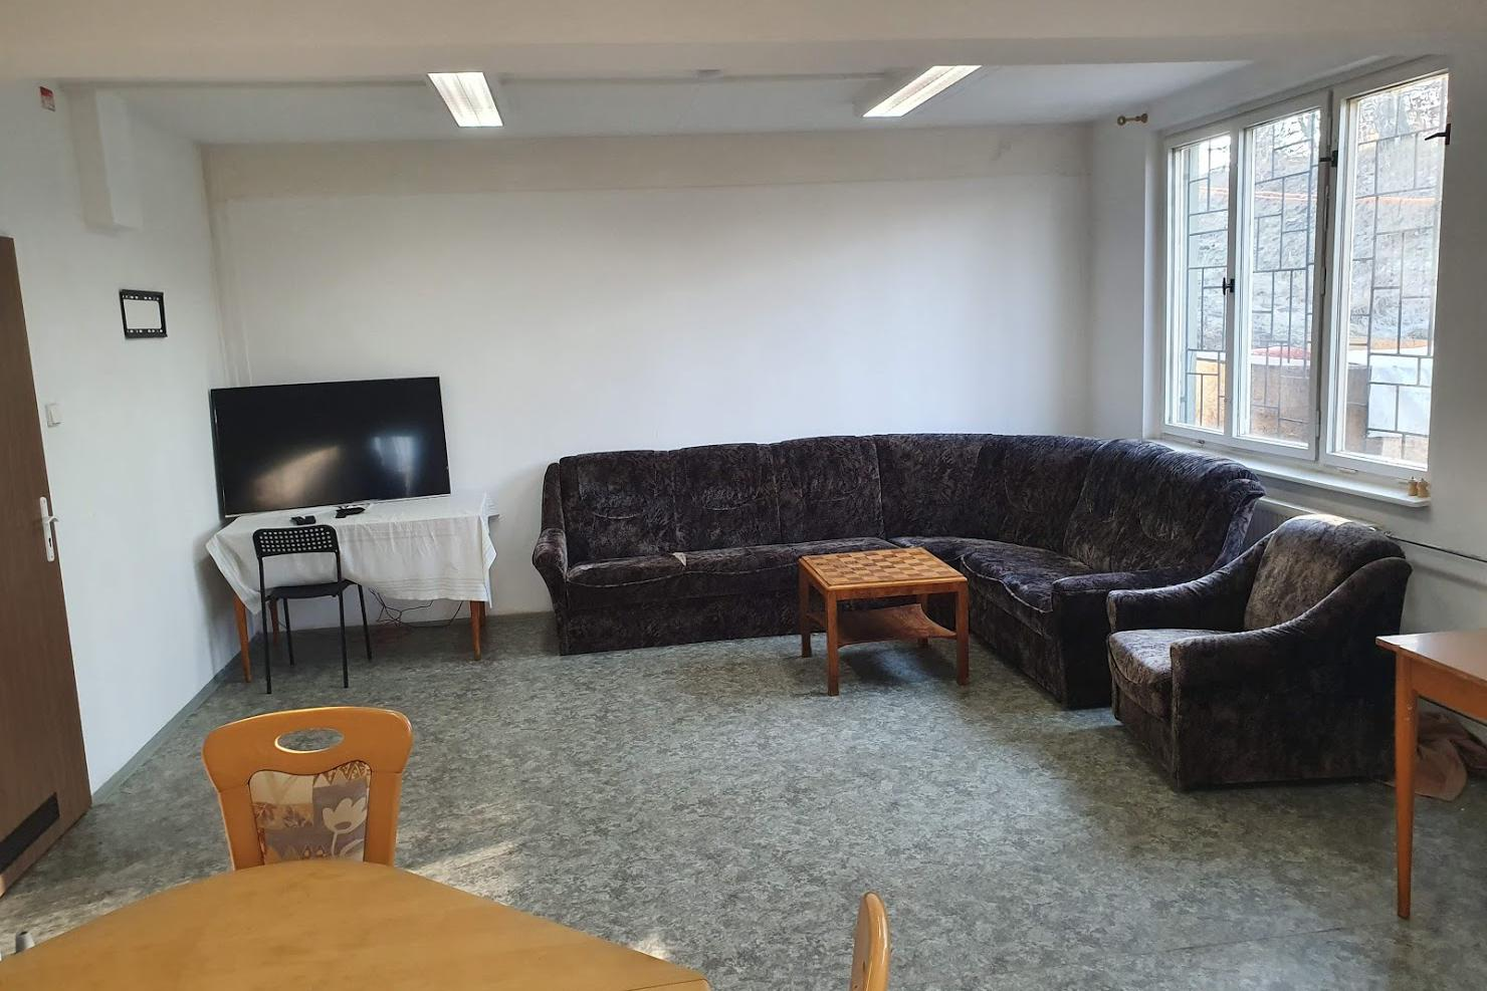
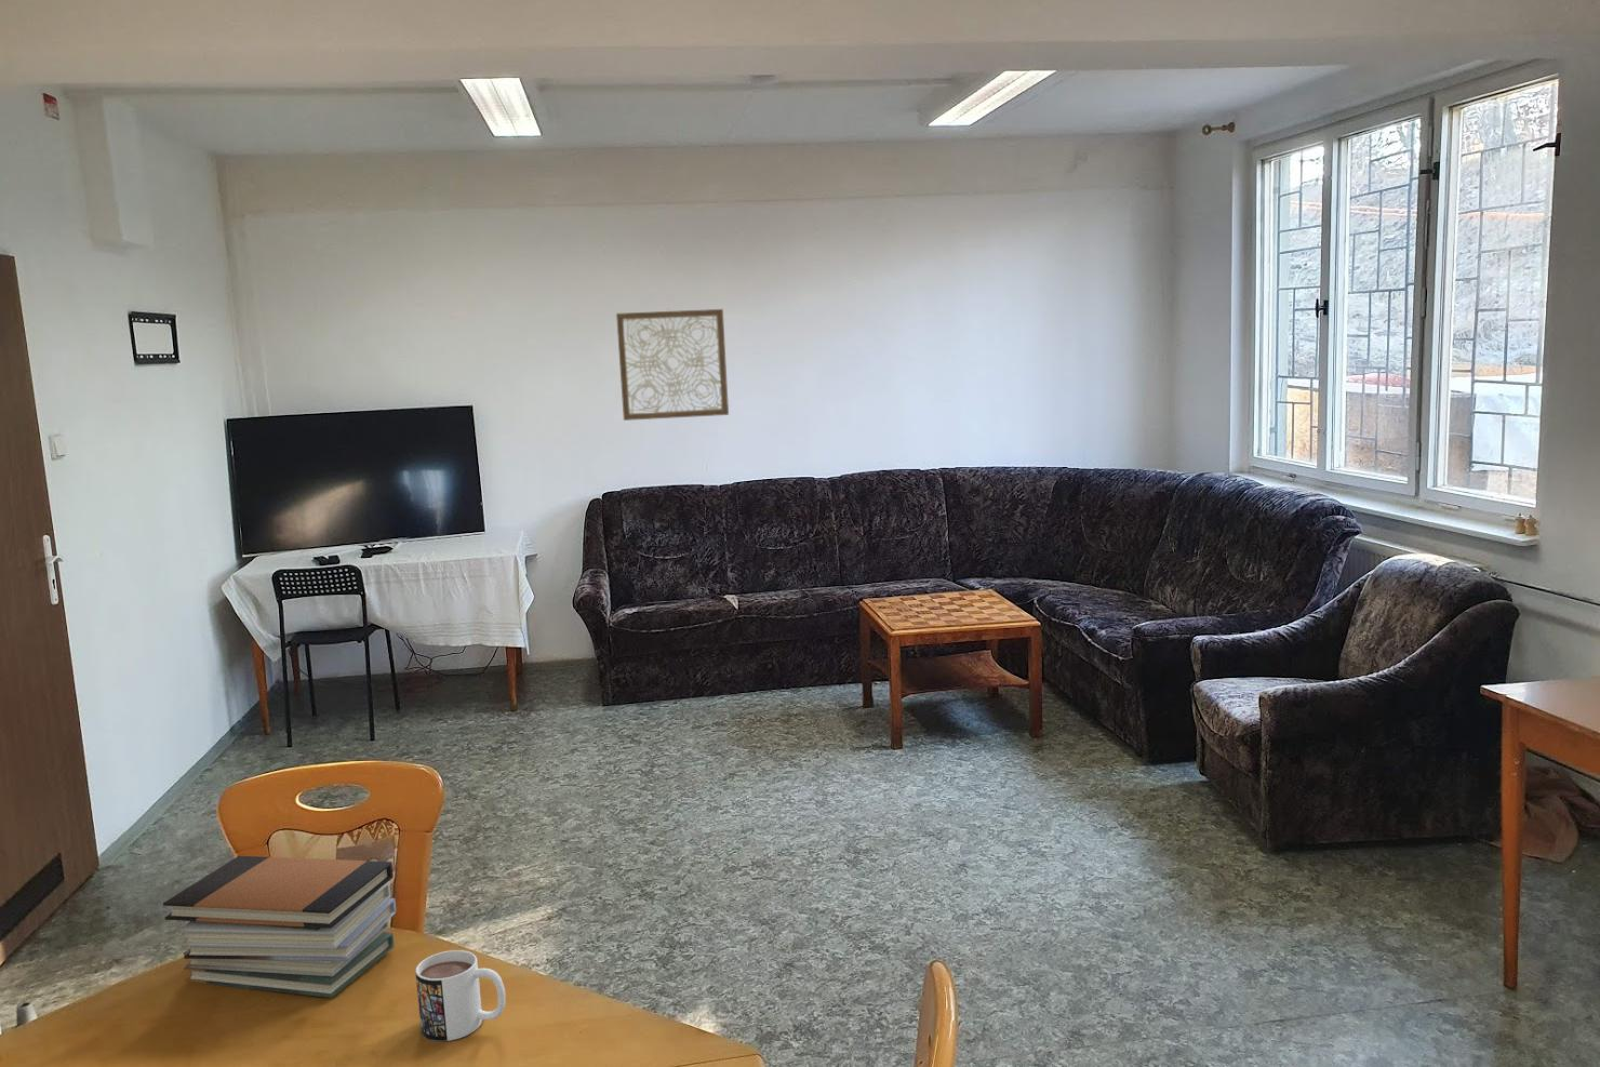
+ wall art (669, 367)
+ mug (462, 994)
+ book stack (288, 923)
